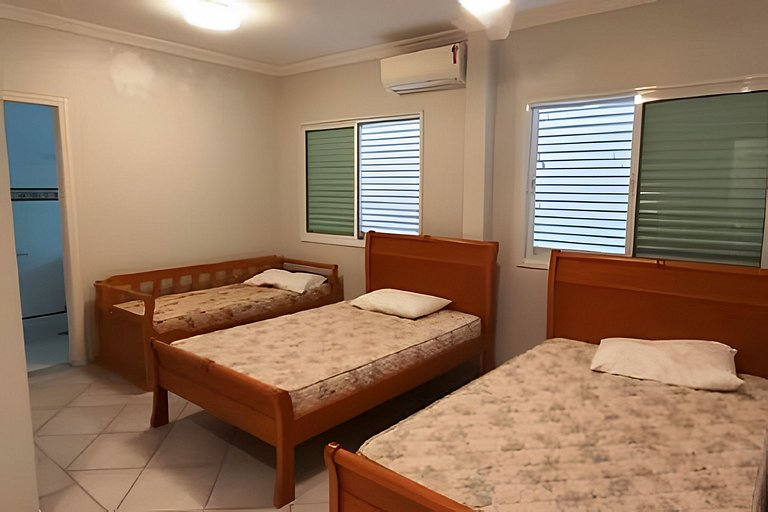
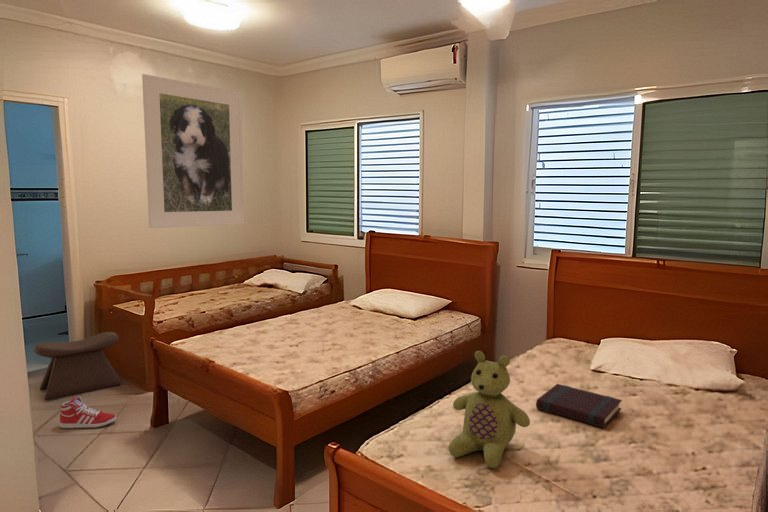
+ stool (78, 363)
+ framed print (197, 156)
+ book (578, 404)
+ stuffed bear (484, 404)
+ sneaker (87, 411)
